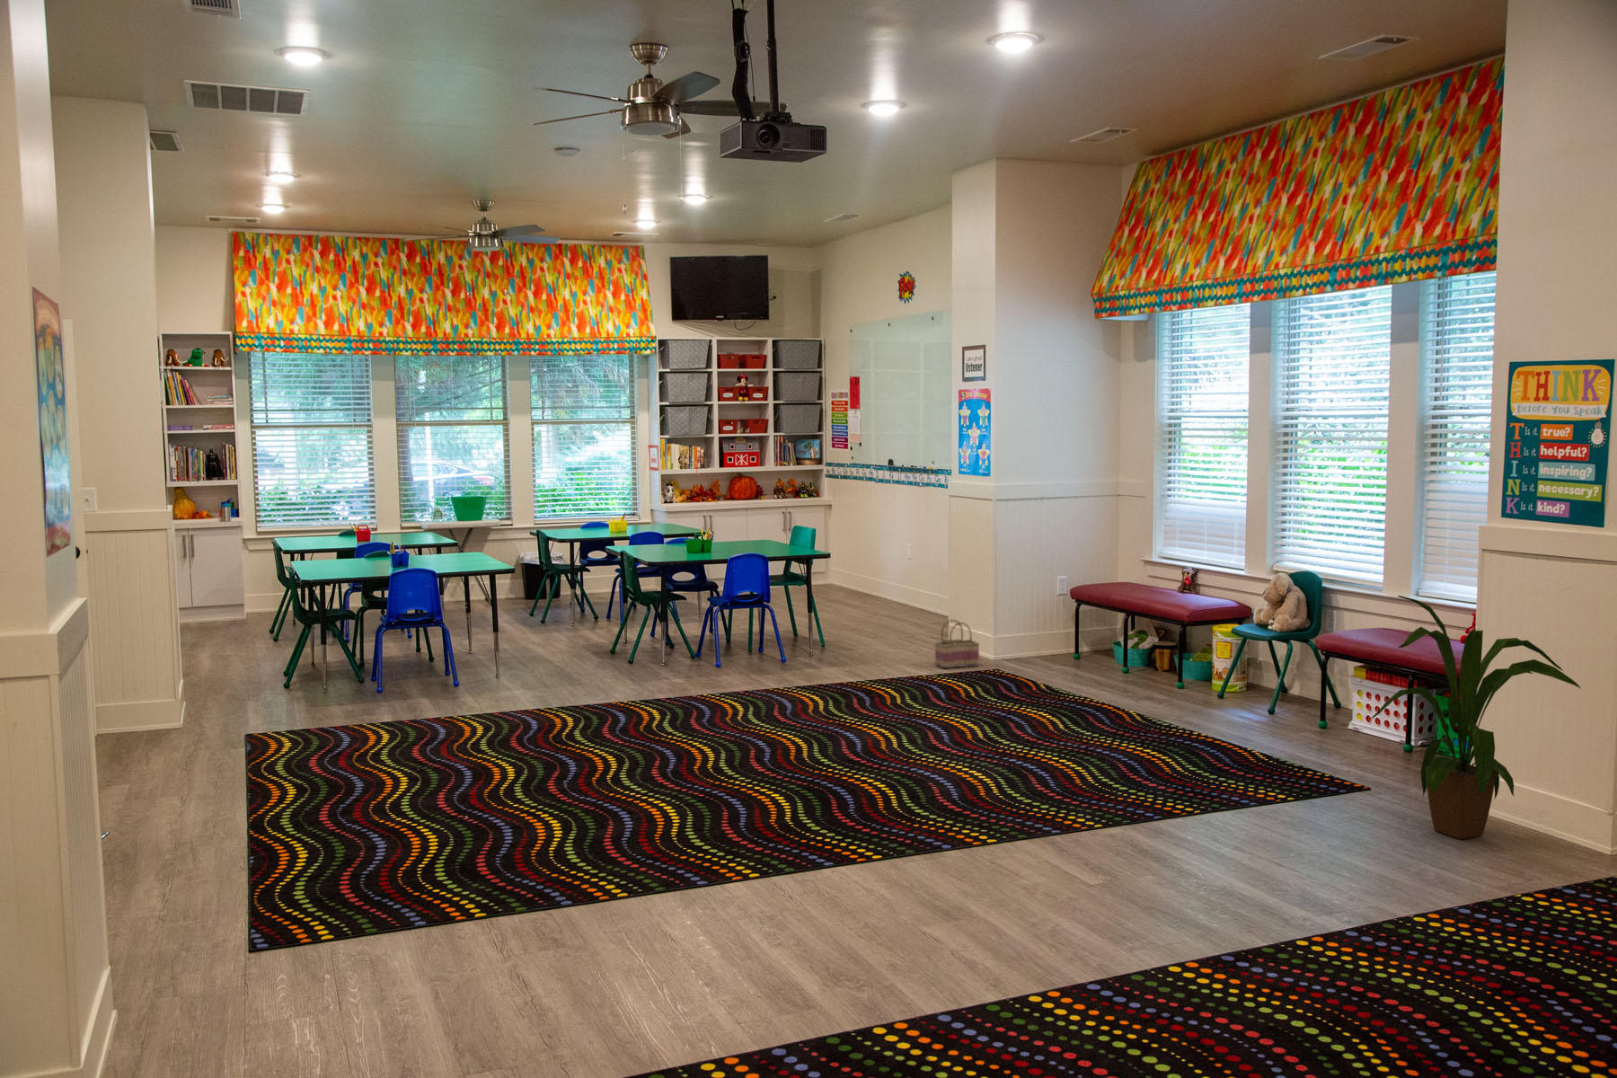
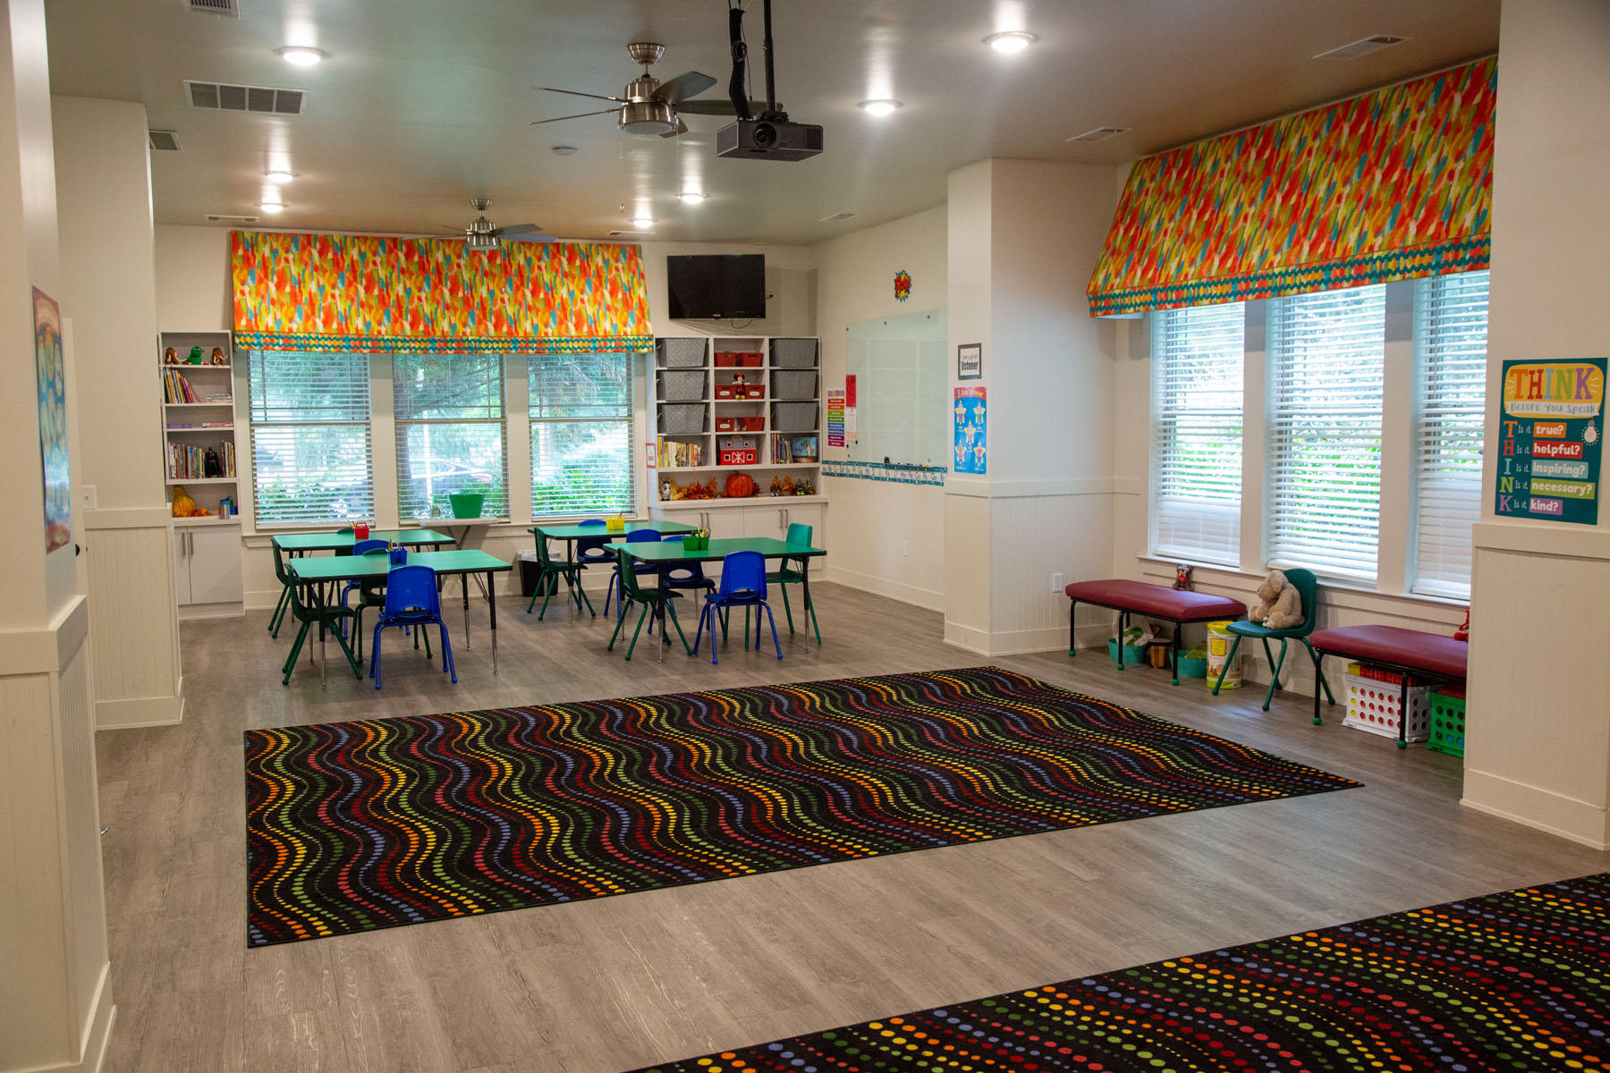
- basket (956, 644)
- house plant (1479, 722)
